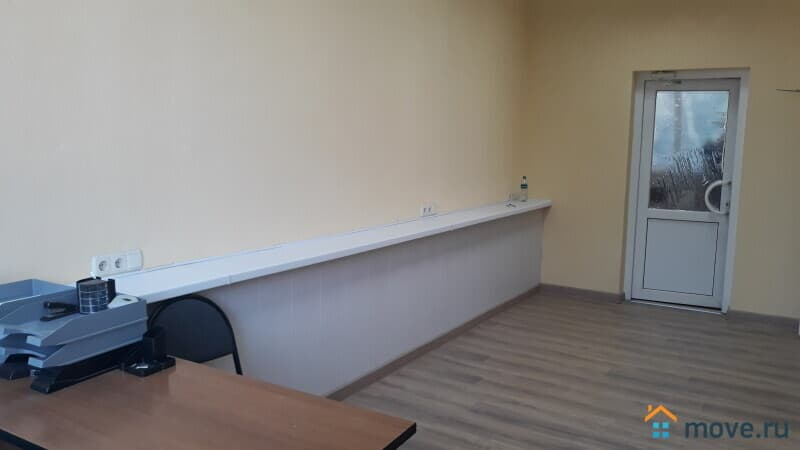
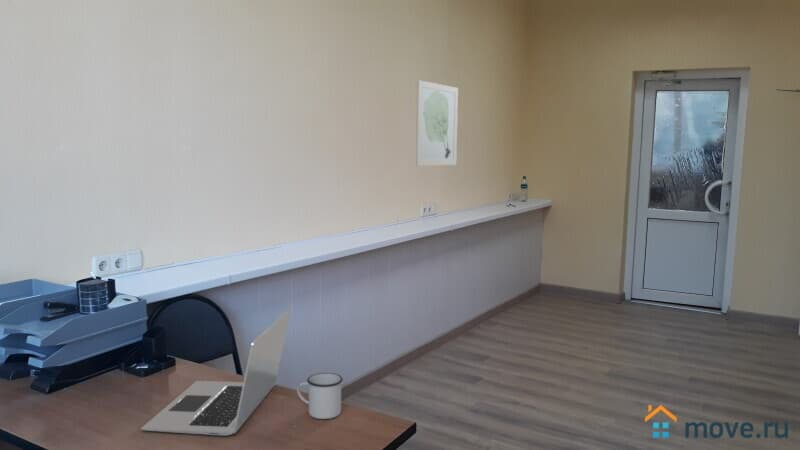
+ laptop (218, 381)
+ mug (319, 395)
+ wall art (437, 125)
